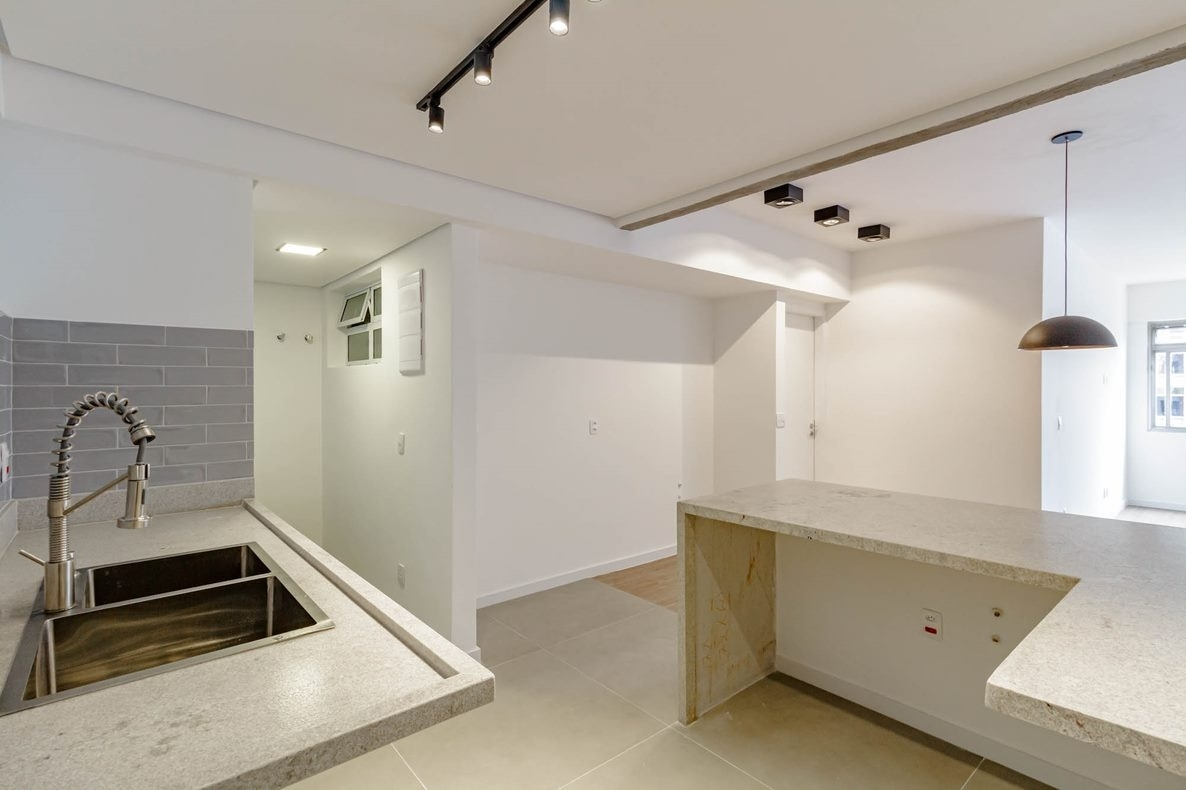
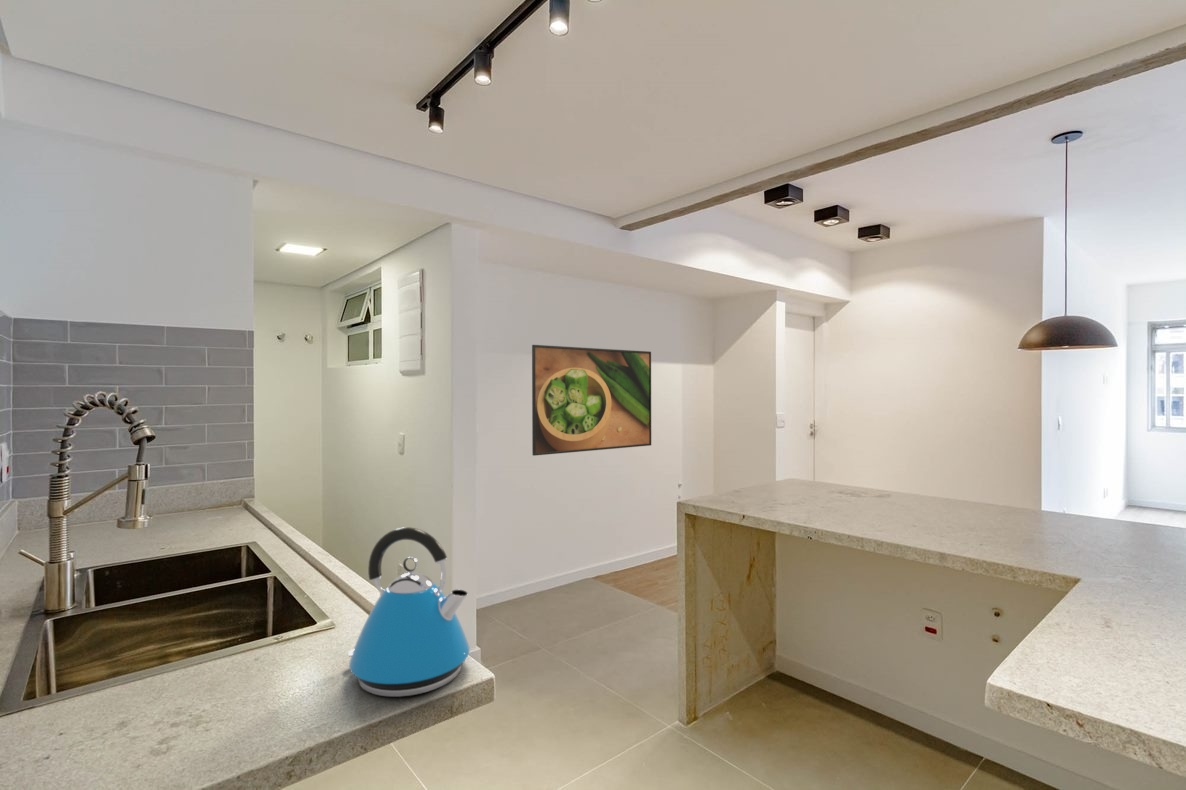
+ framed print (596, 399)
+ kettle (407, 599)
